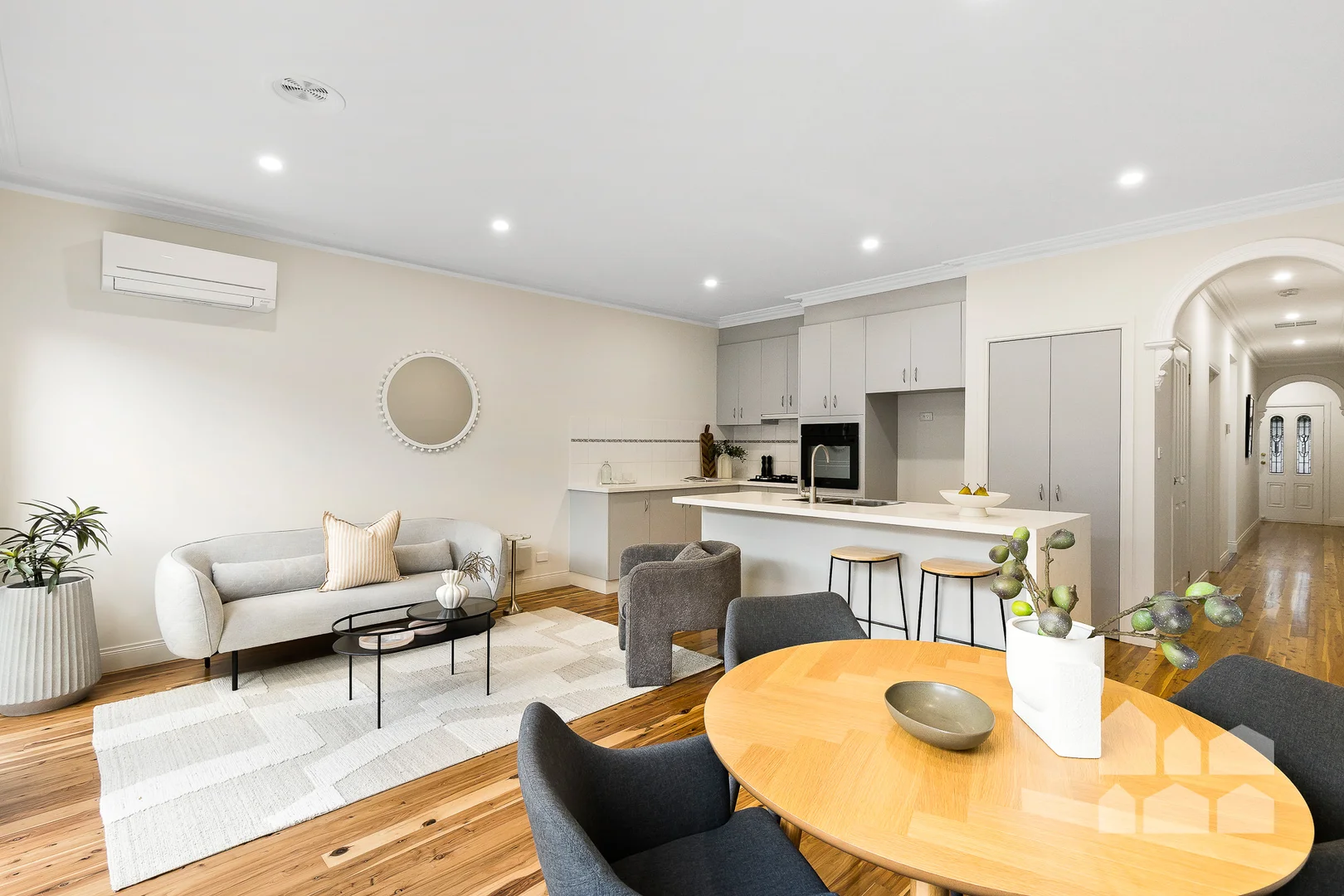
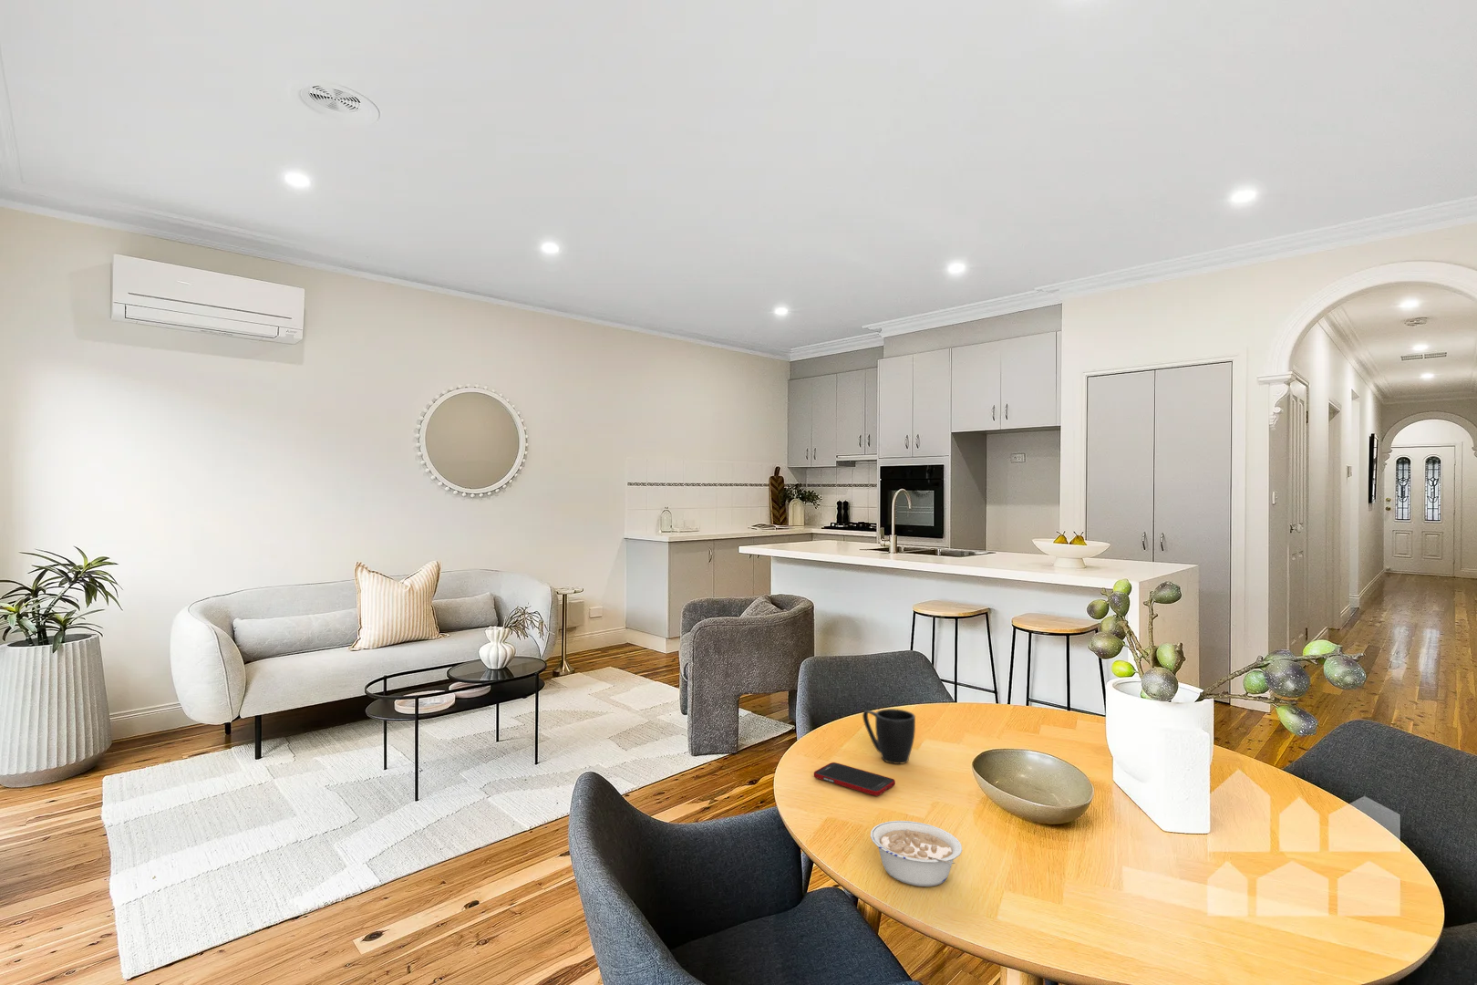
+ mug (887, 734)
+ cell phone (854, 778)
+ legume (918, 853)
